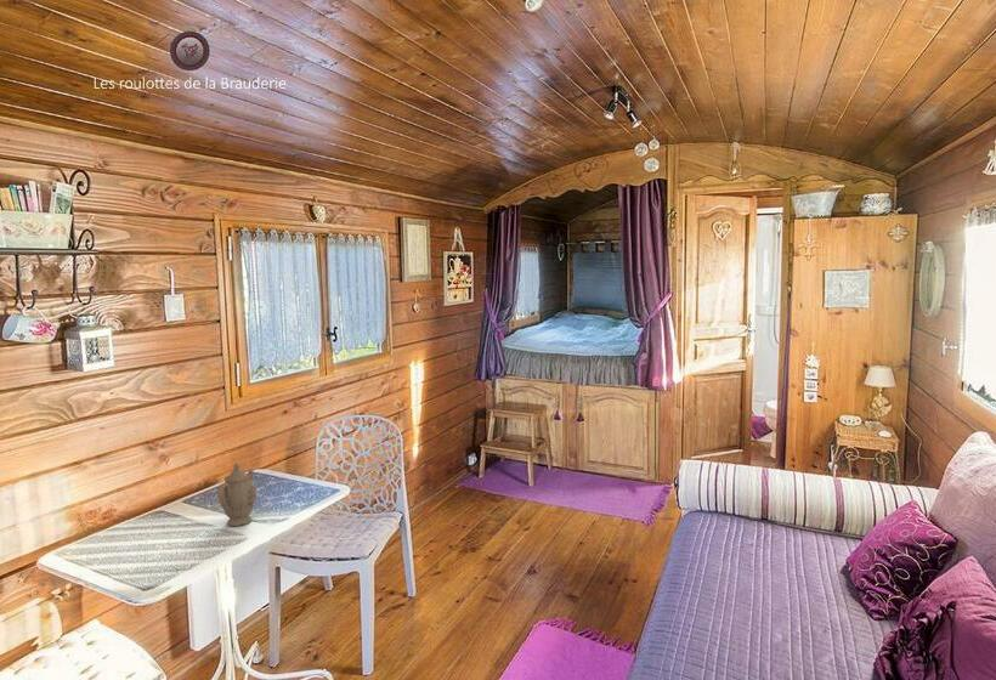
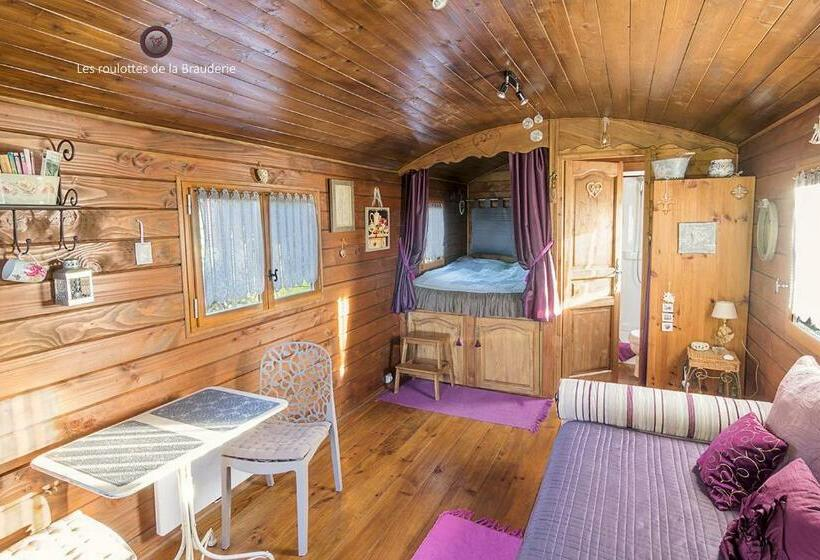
- chinaware (238, 492)
